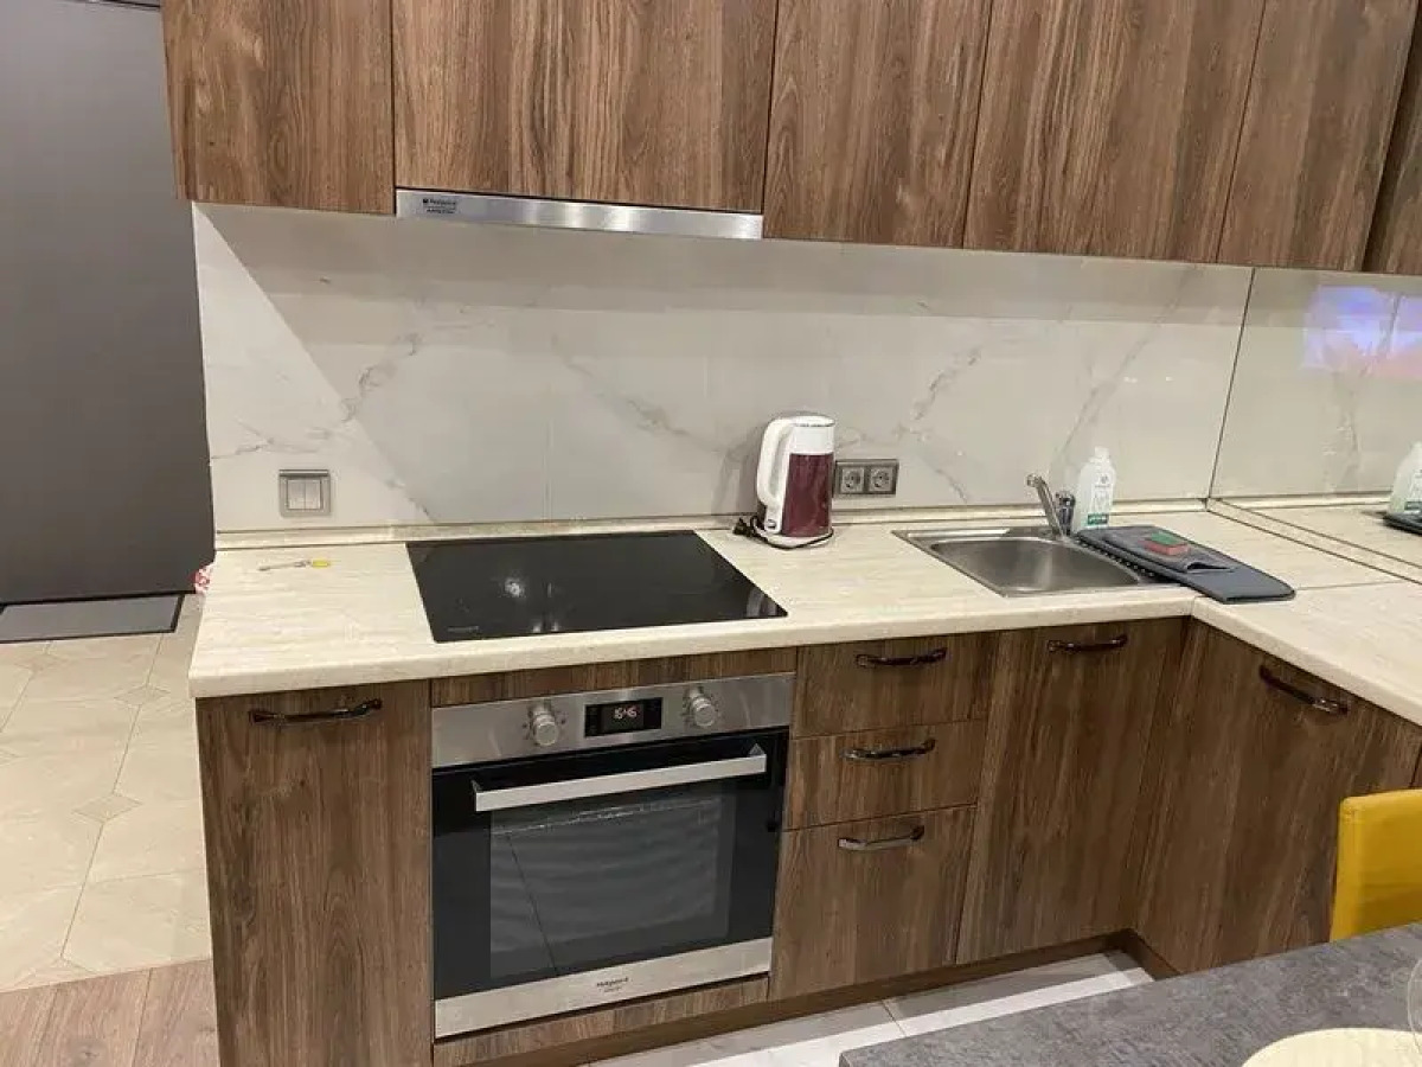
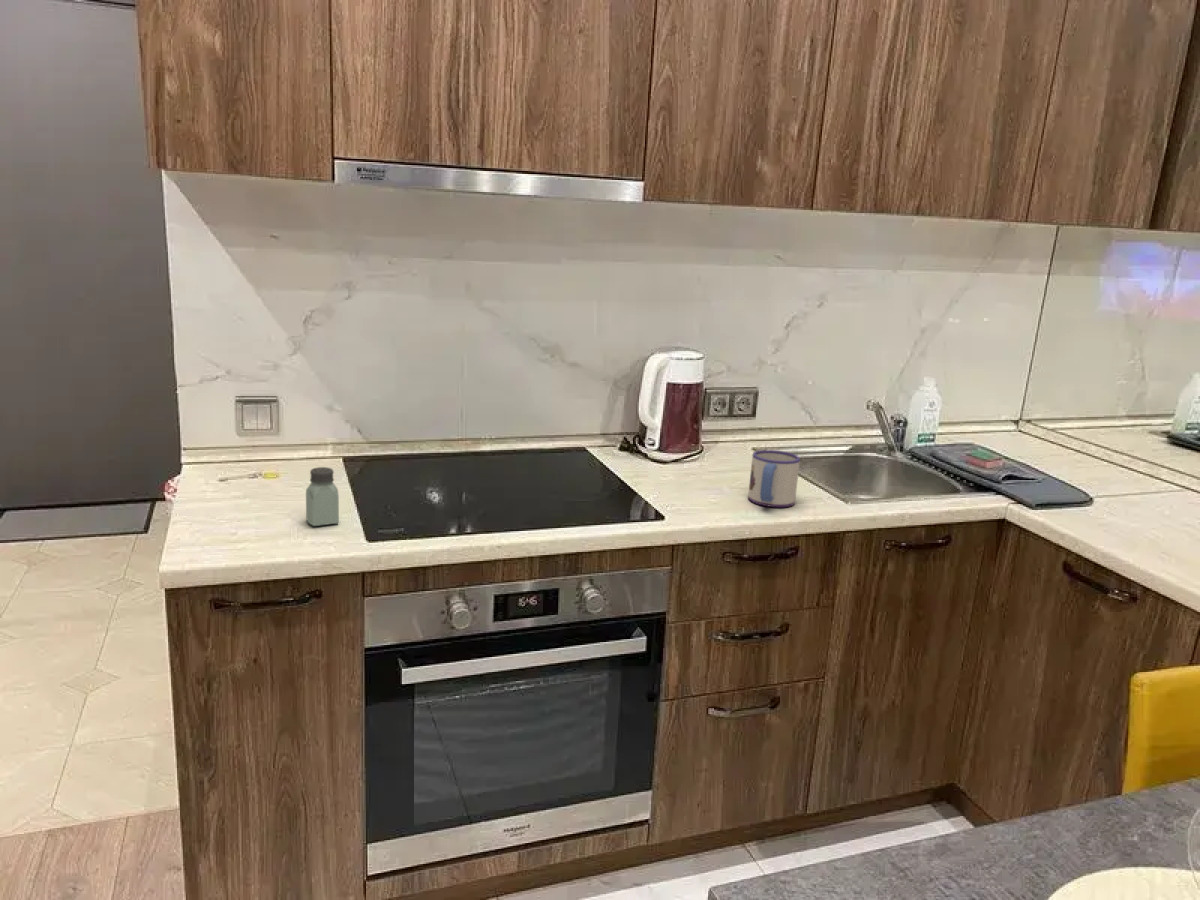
+ saltshaker (322, 495)
+ mug (772, 480)
